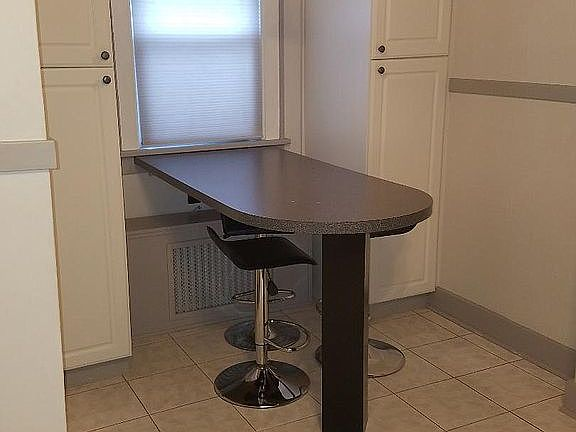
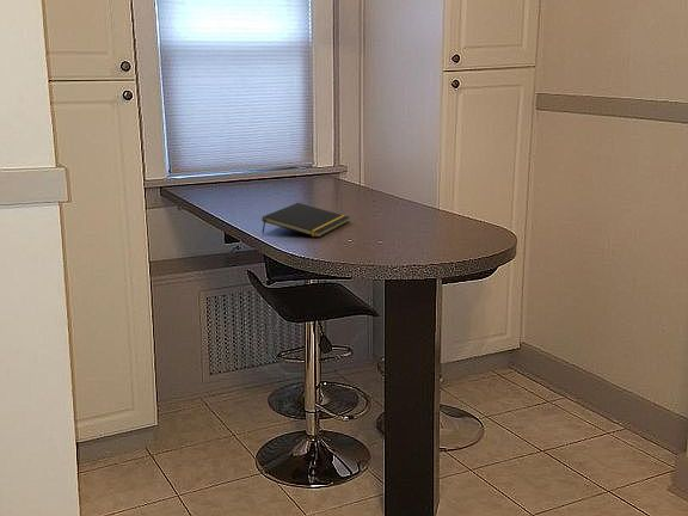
+ notepad (307, 219)
